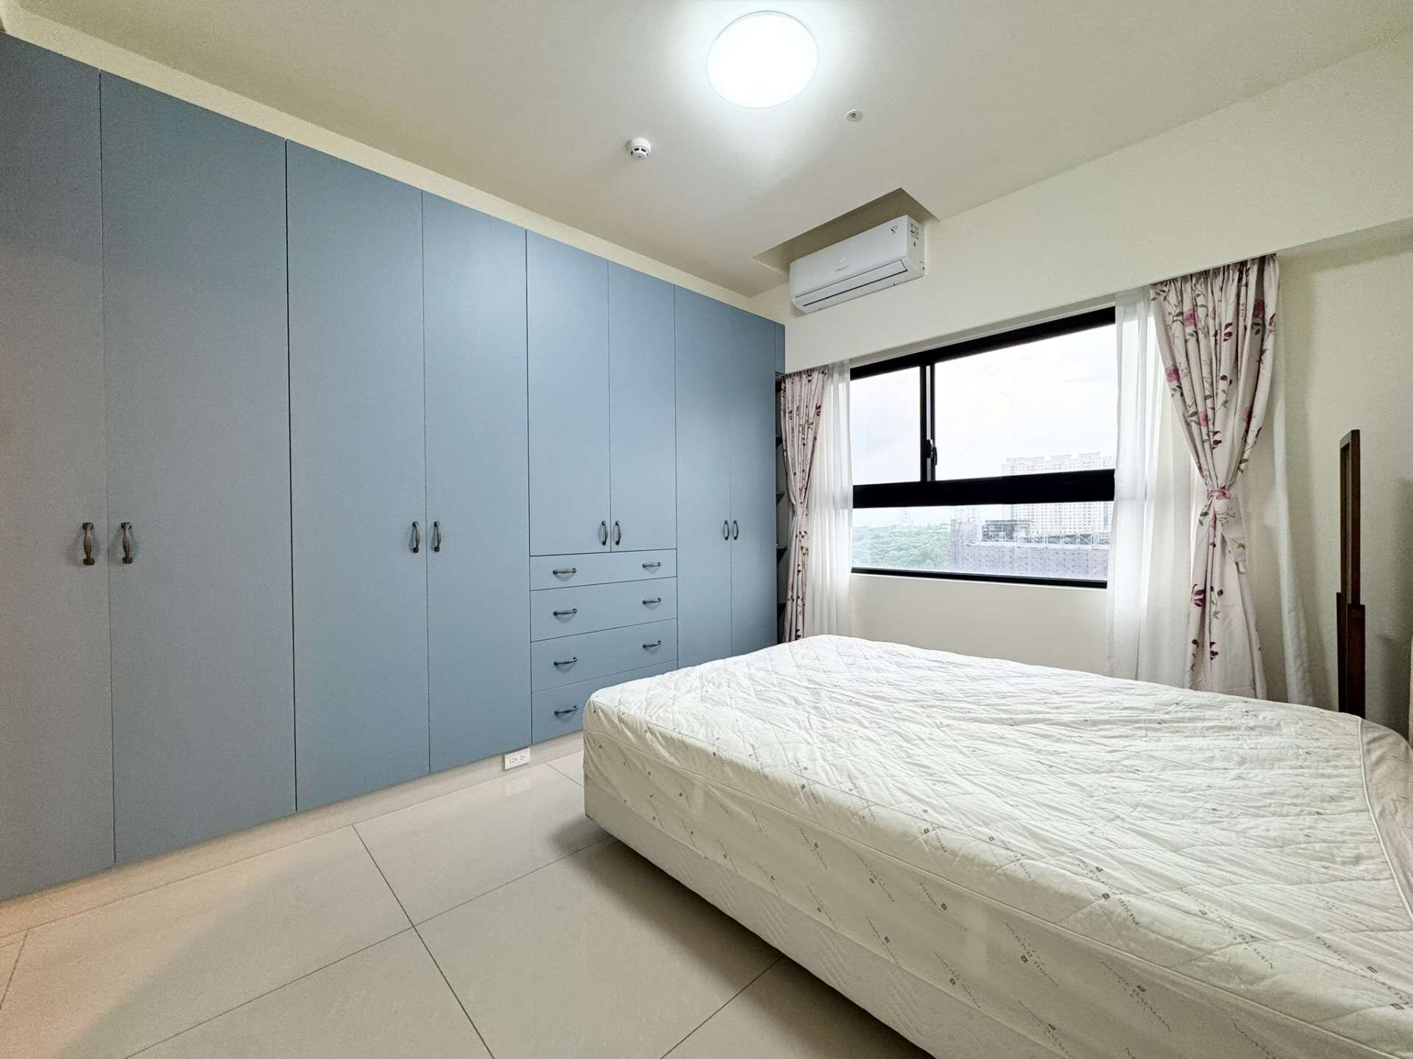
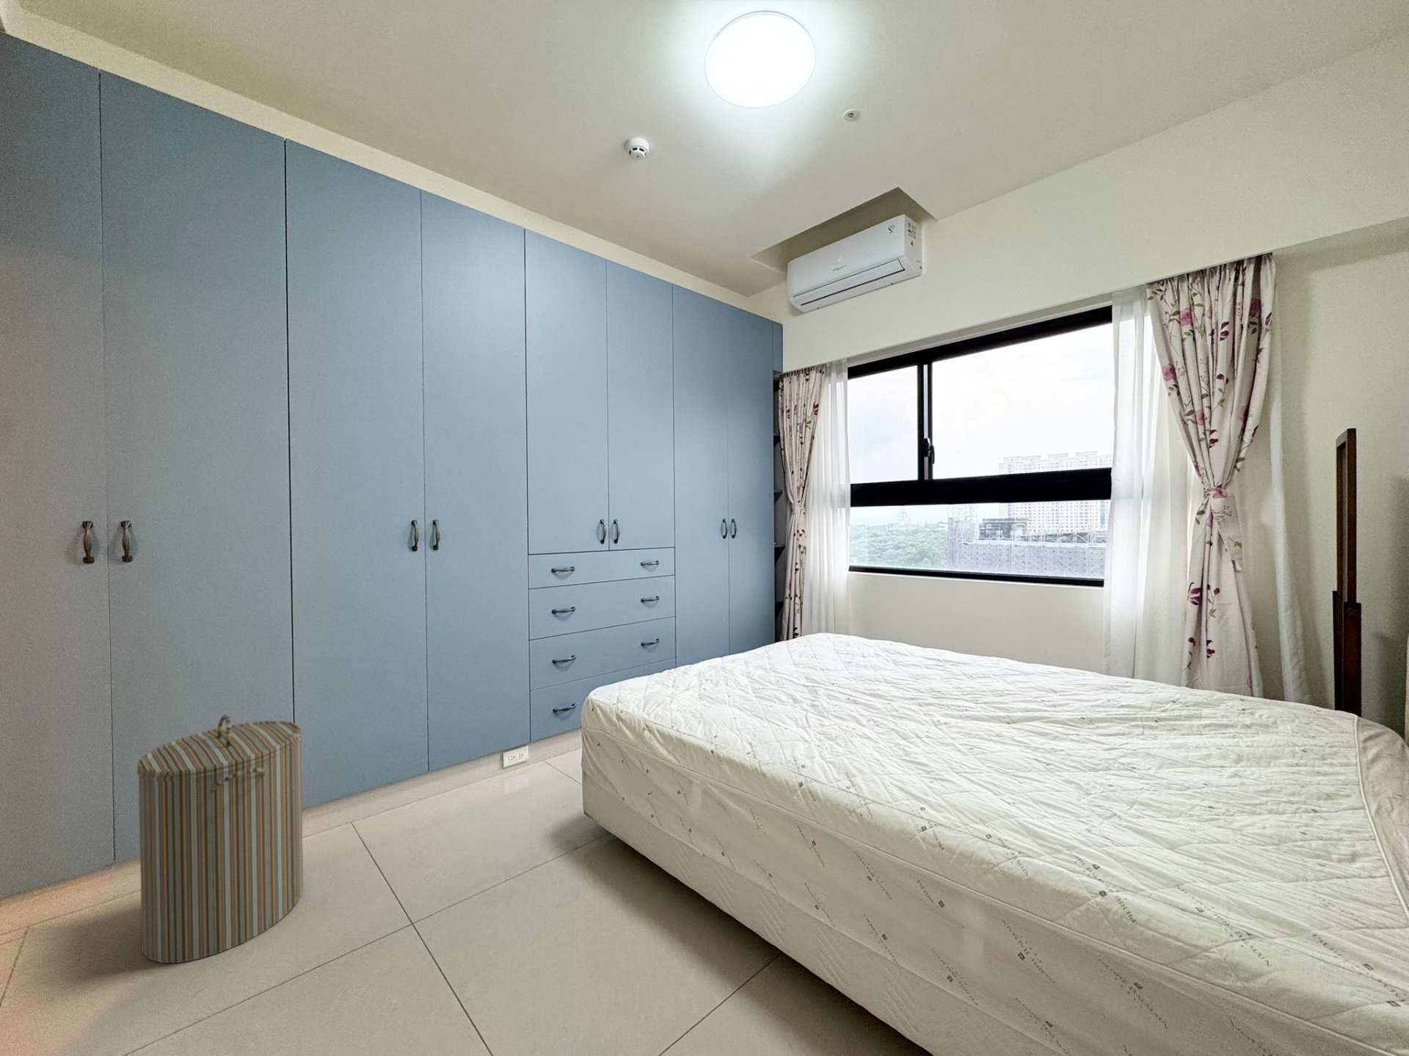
+ laundry hamper (226, 815)
